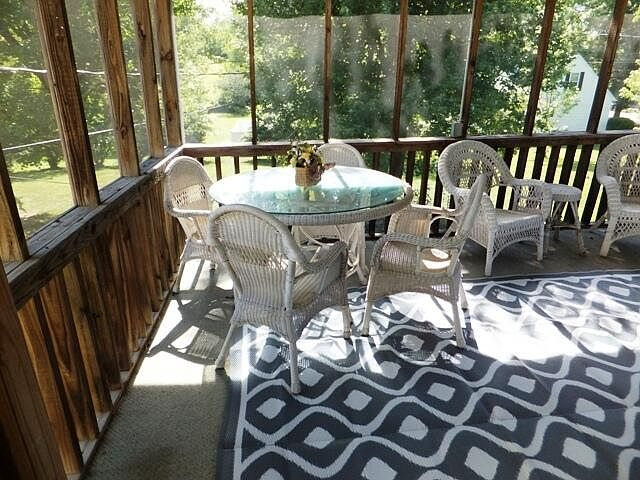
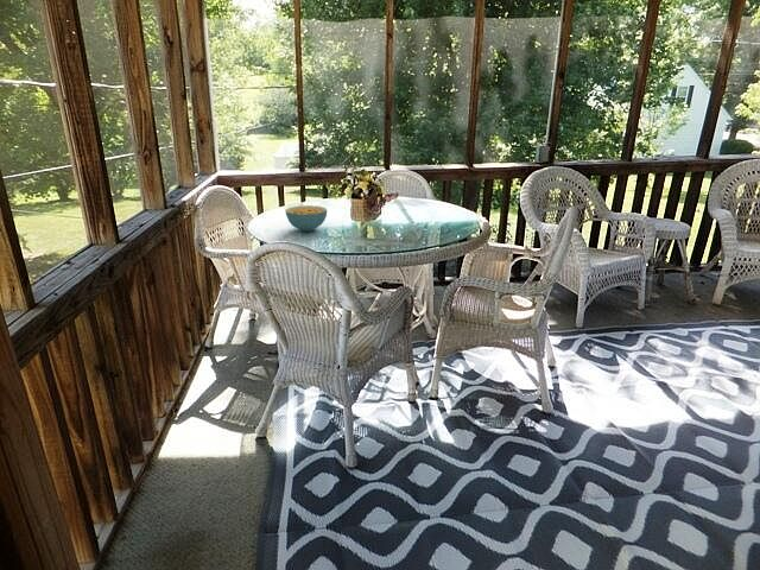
+ cereal bowl (306, 220)
